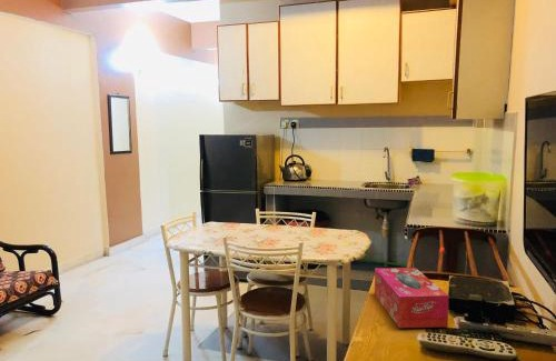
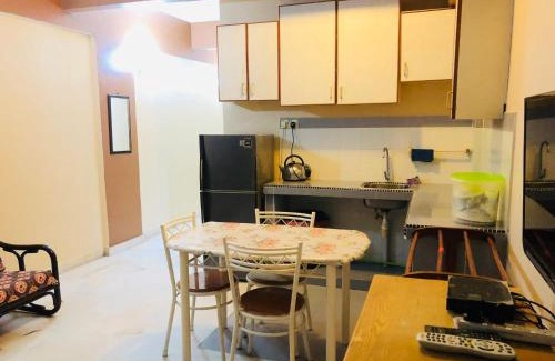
- tissue box (407, 294)
